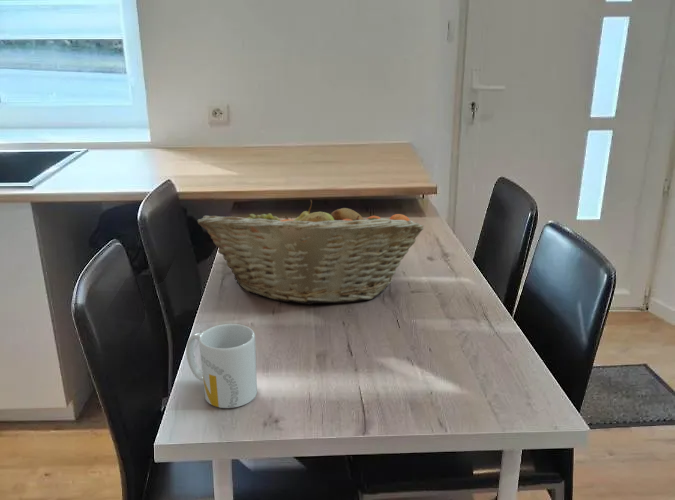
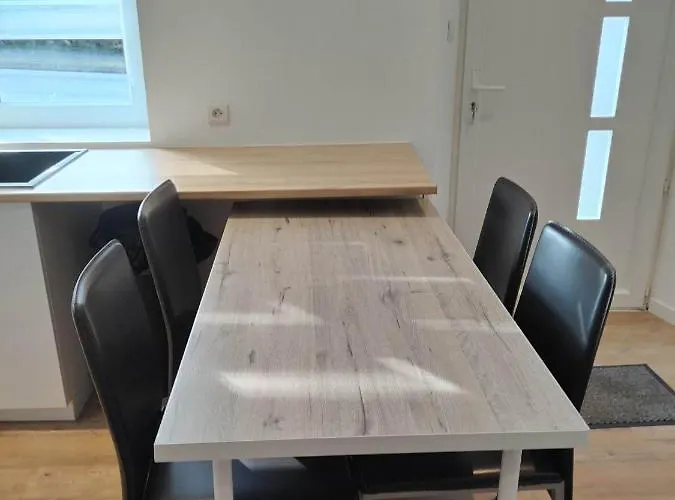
- fruit basket (310, 240)
- mug (219, 364)
